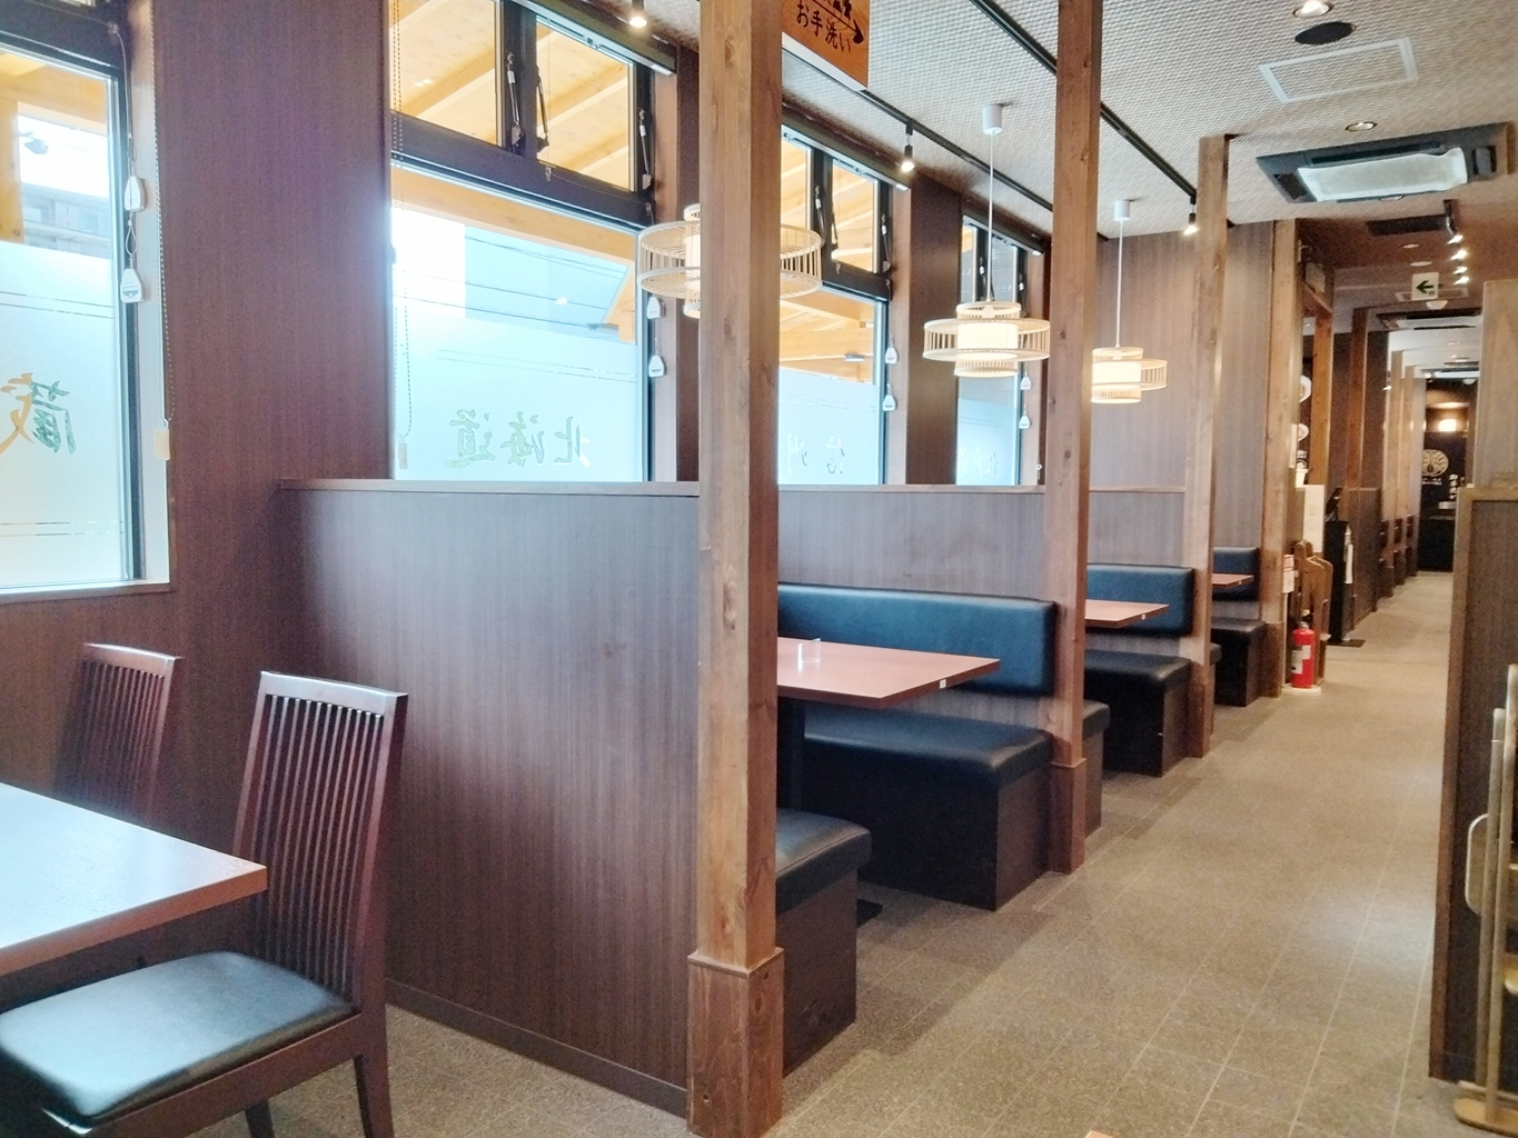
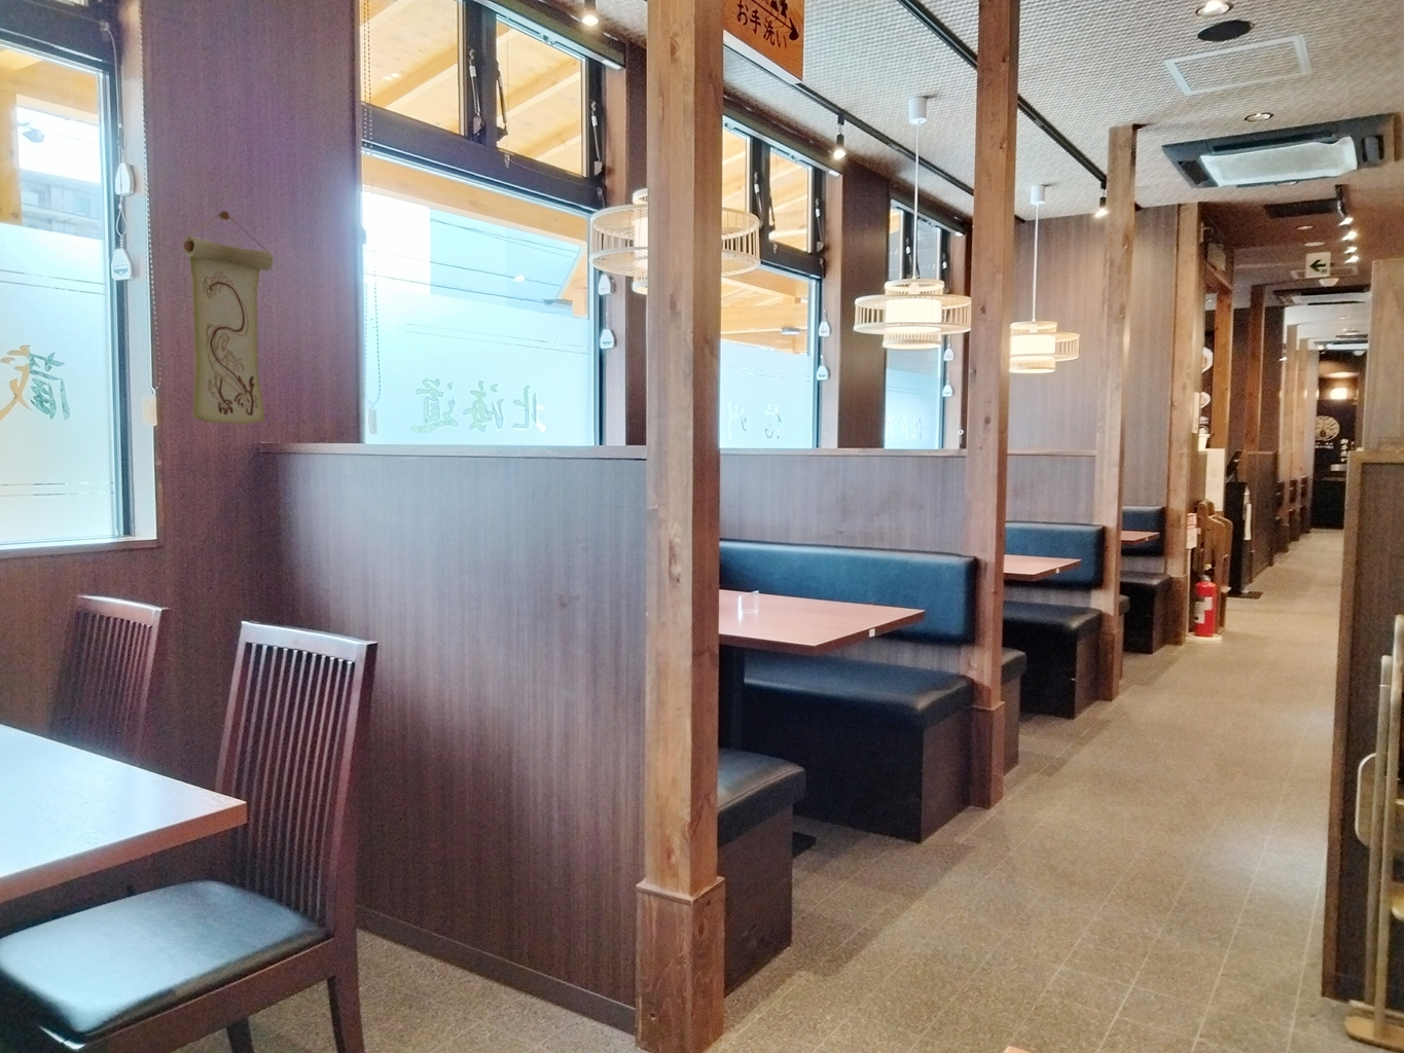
+ wall scroll (230, 316)
